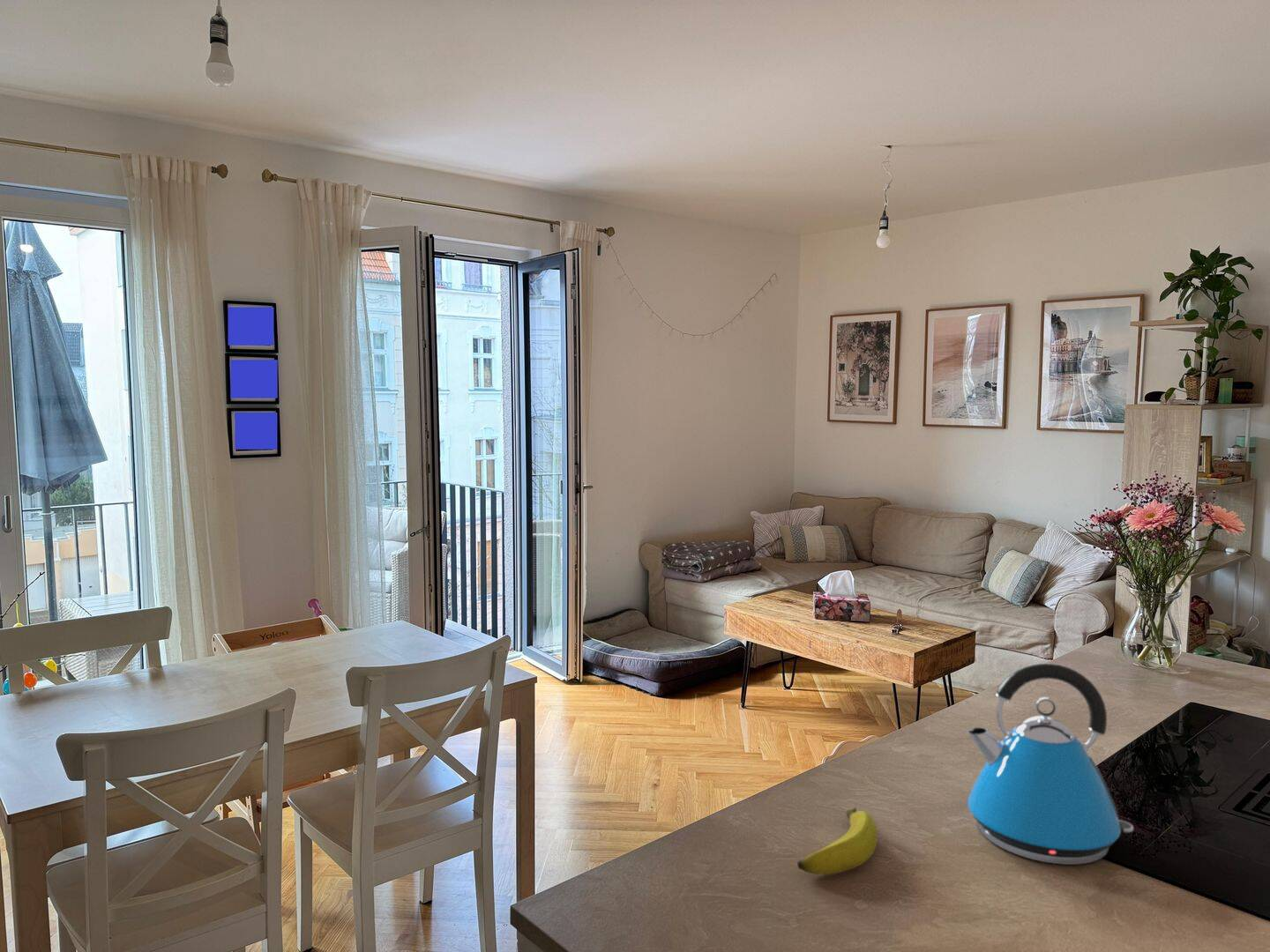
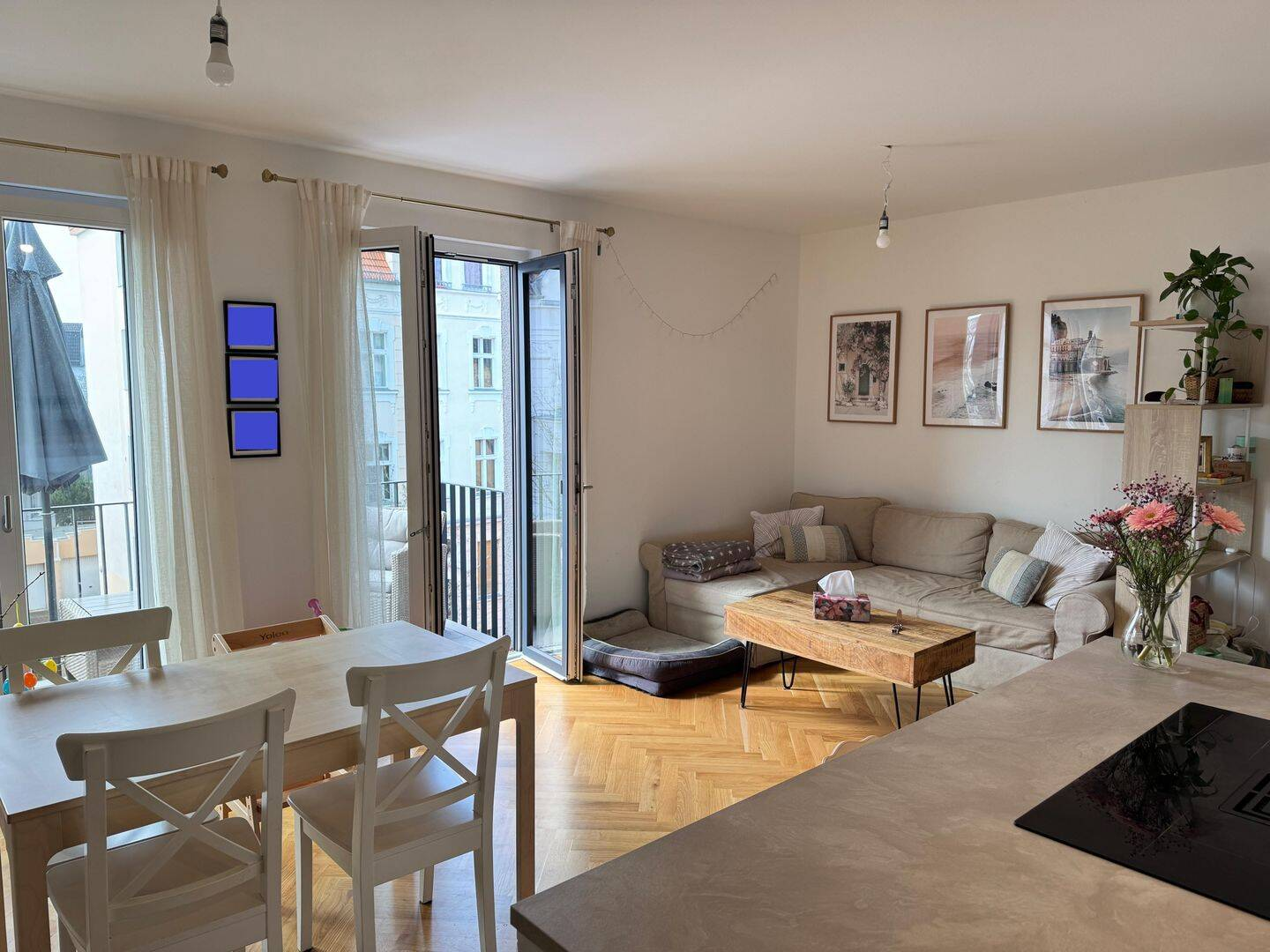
- kettle (1049, 749)
- banana (846, 835)
